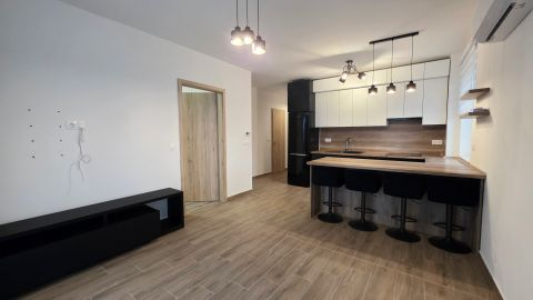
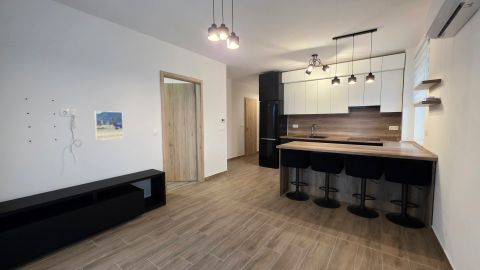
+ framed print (109, 125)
